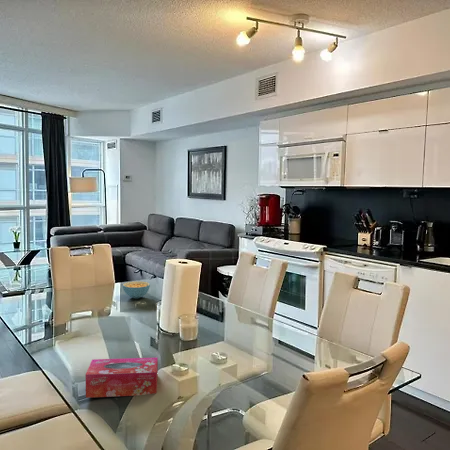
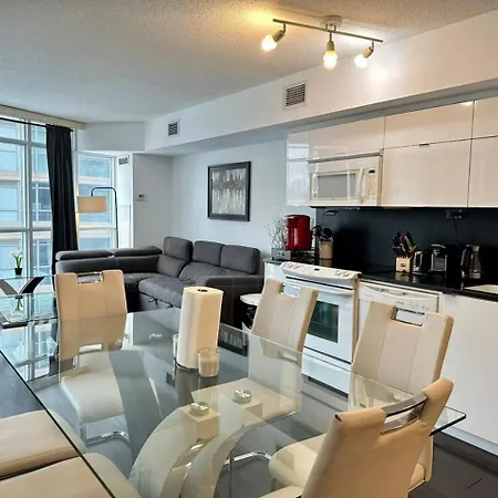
- tissue box (123, 376)
- cereal bowl (136, 290)
